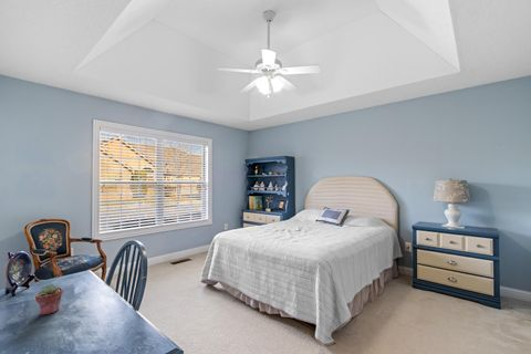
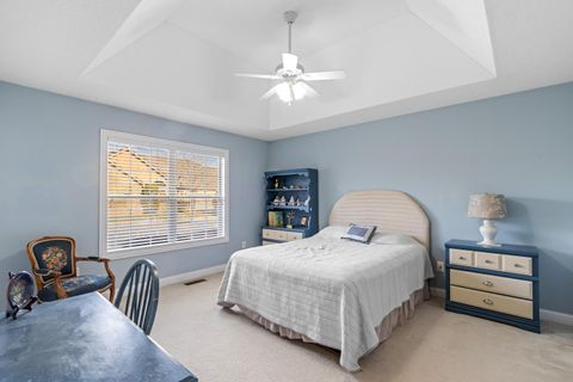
- potted succulent (49, 296)
